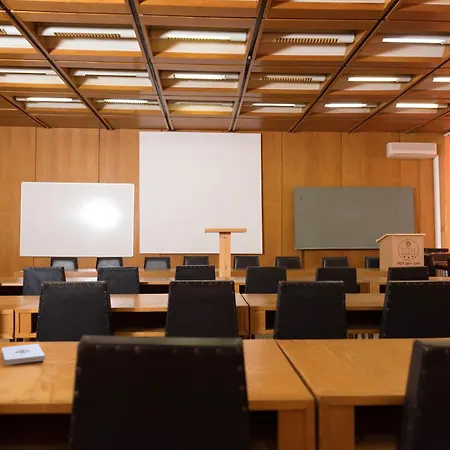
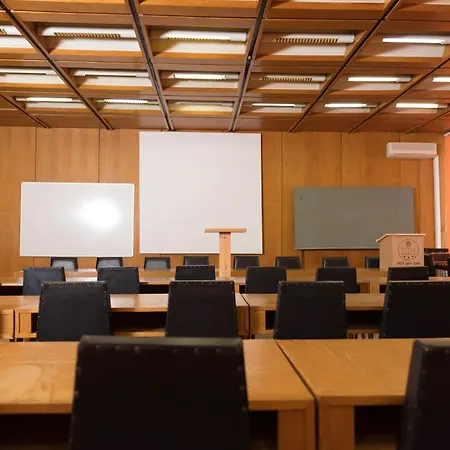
- notepad (22, 353)
